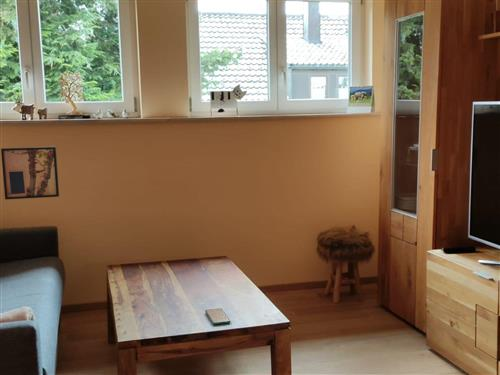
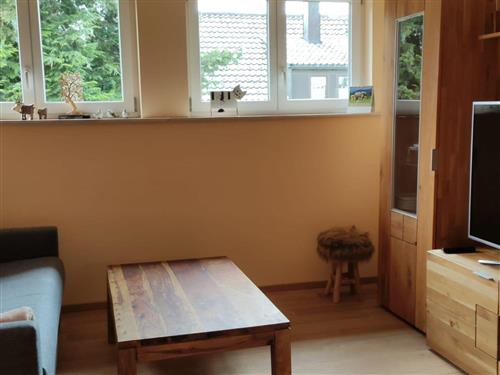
- smartphone (217, 316)
- wall art (30, 172)
